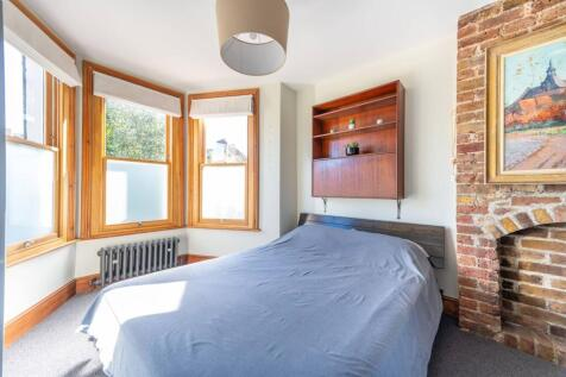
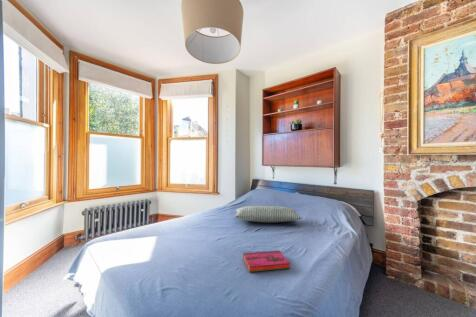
+ pillow (266, 213)
+ hardback book (265, 260)
